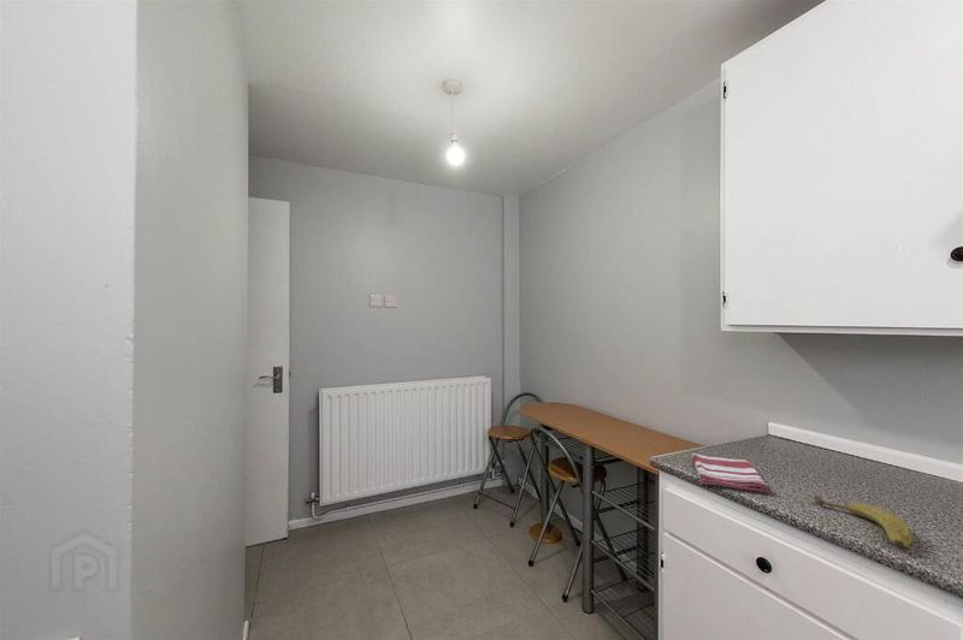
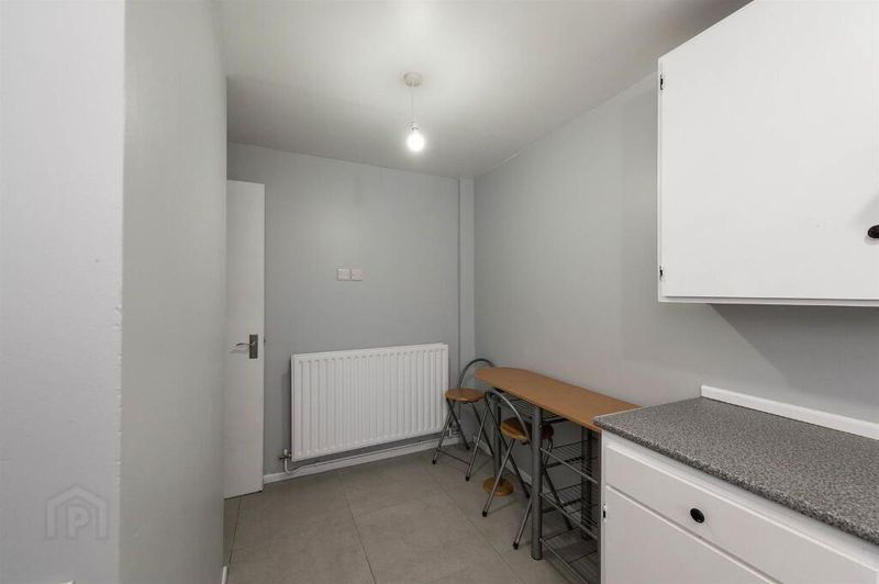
- dish towel (726, 469)
- fruit (864, 516)
